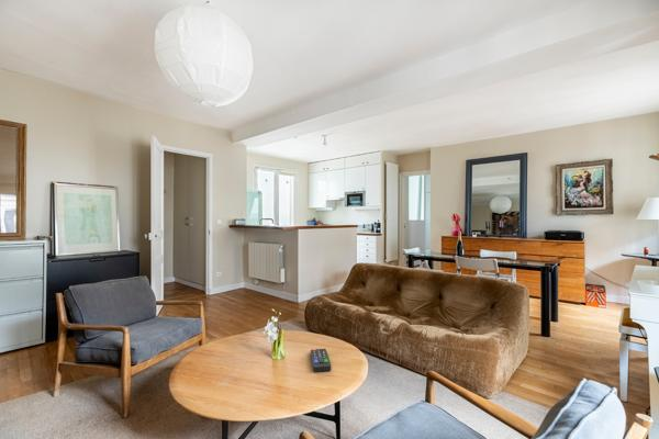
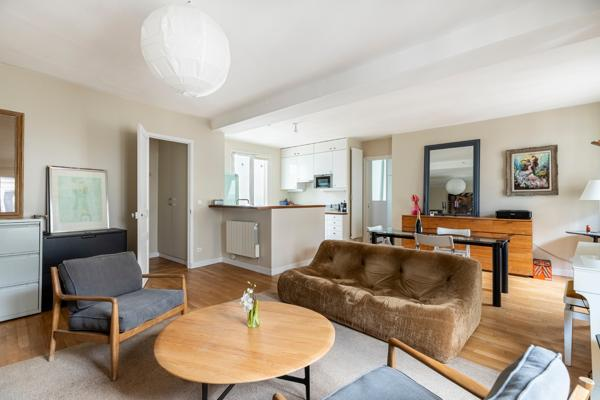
- remote control (320, 359)
